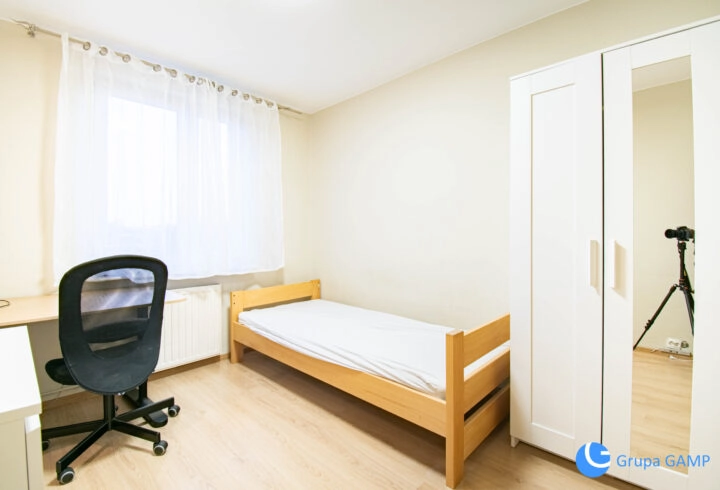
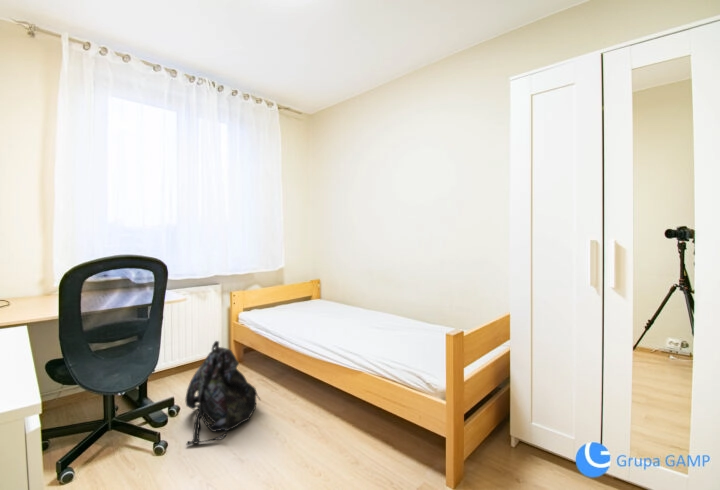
+ backpack (214, 381)
